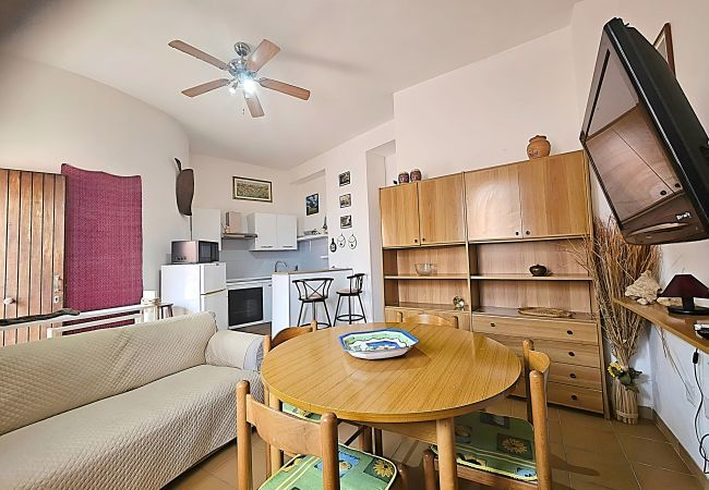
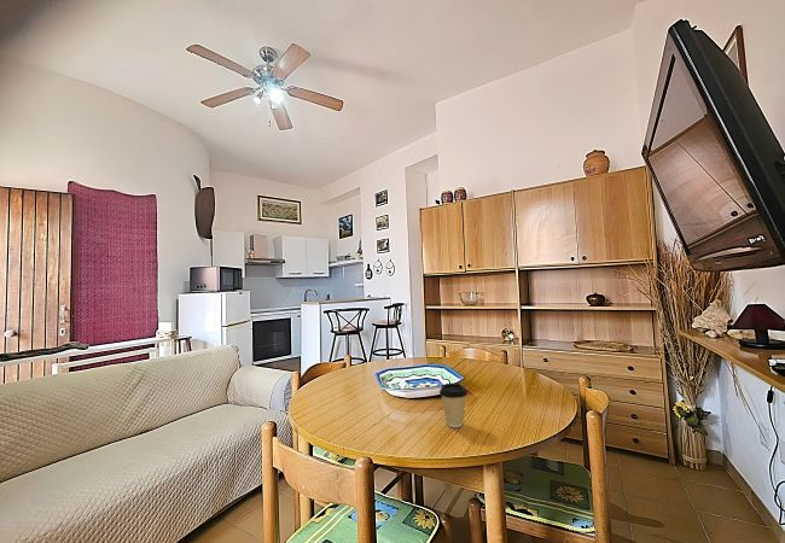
+ coffee cup (453, 404)
